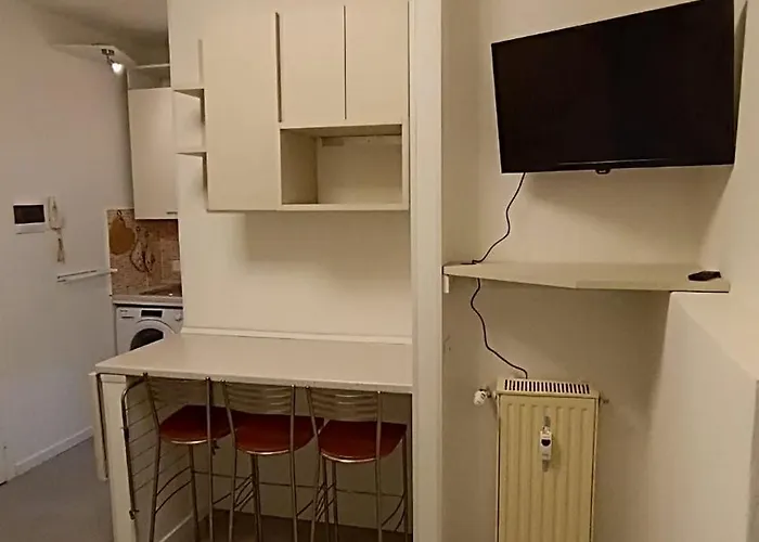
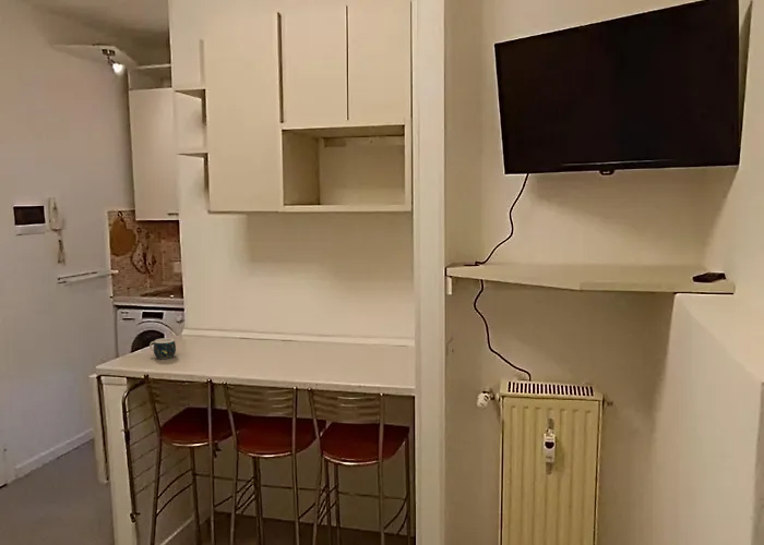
+ mug (162, 348)
